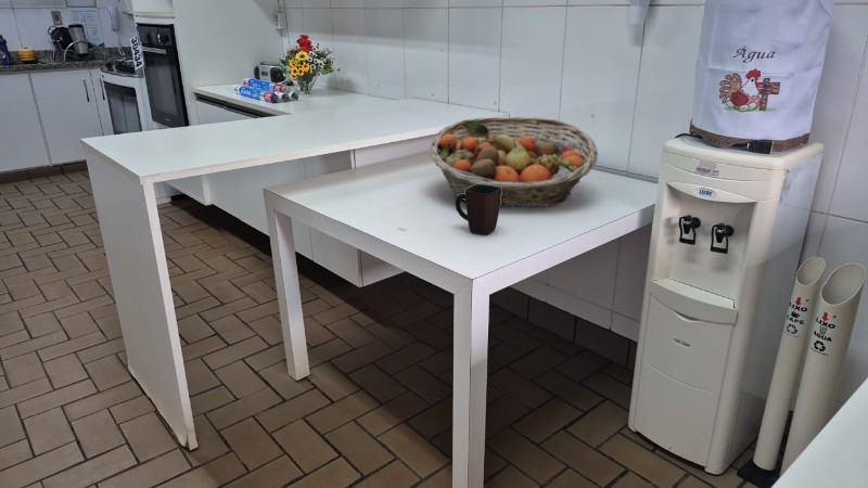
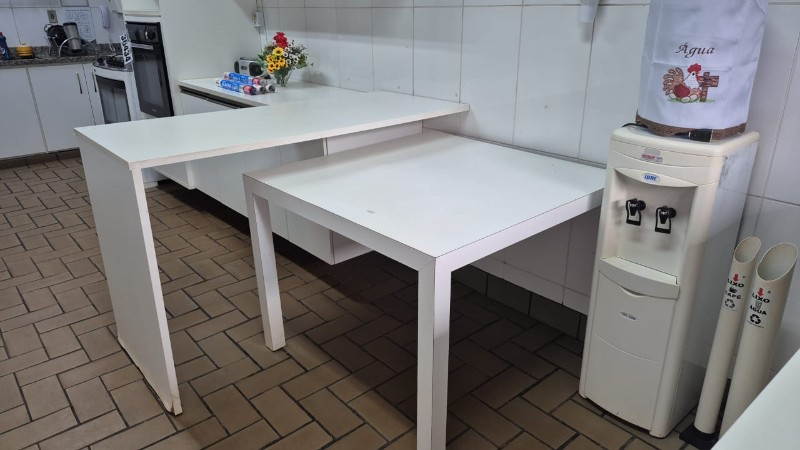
- fruit basket (511, 159)
- mug (476, 209)
